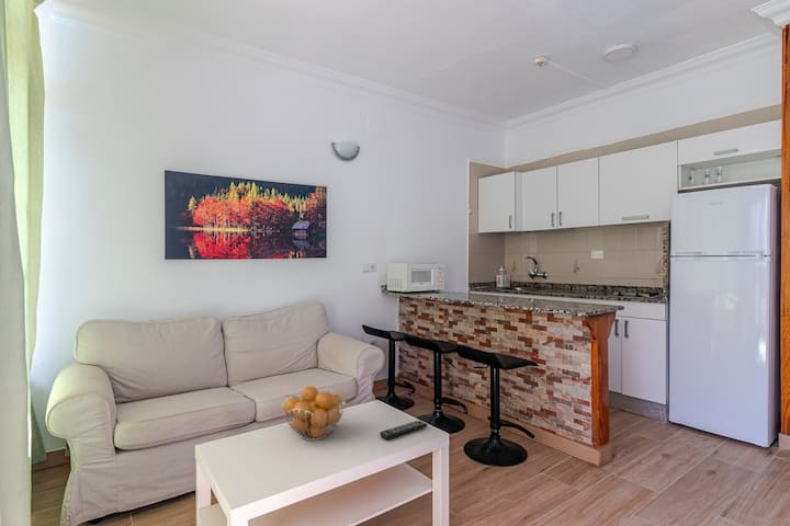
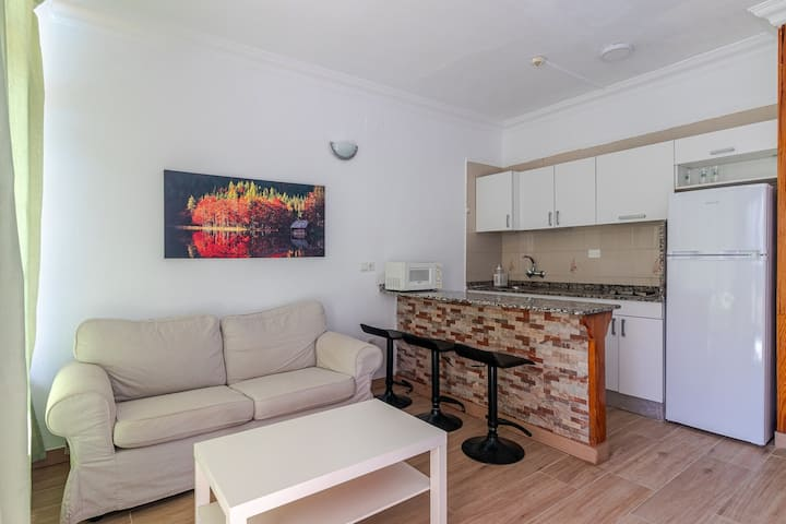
- fruit basket (314, 412)
- remote control (404, 430)
